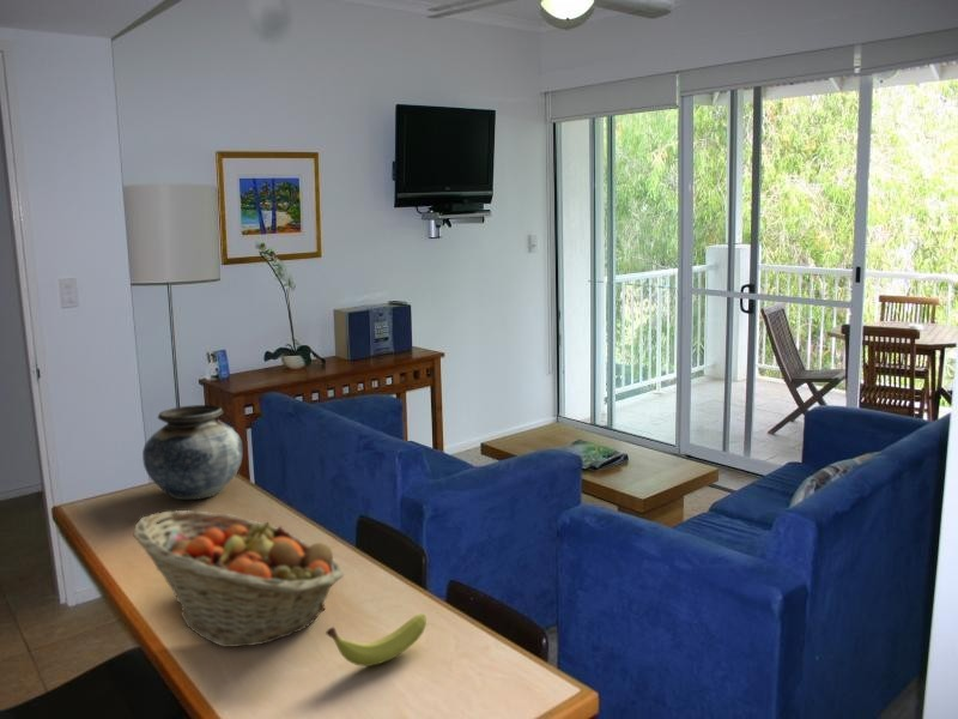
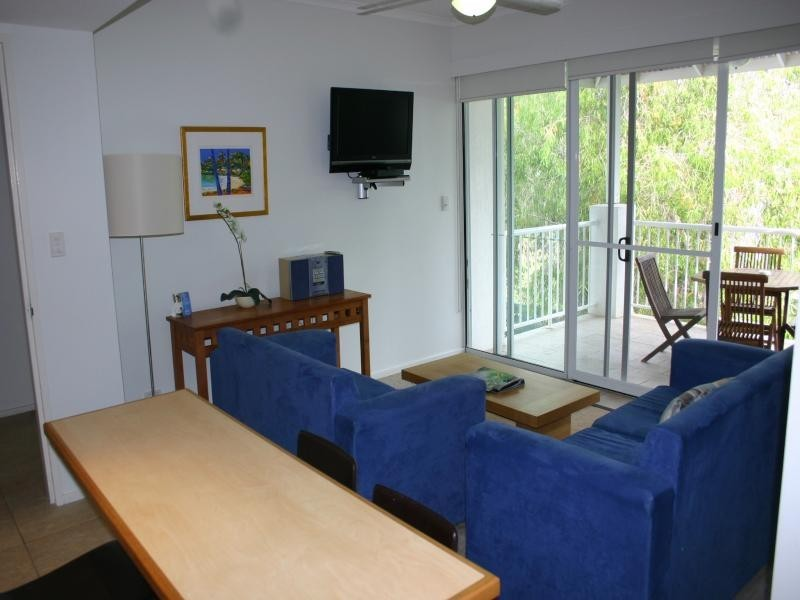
- fruit basket (240, 564)
- vase (193, 452)
- fruit (380, 639)
